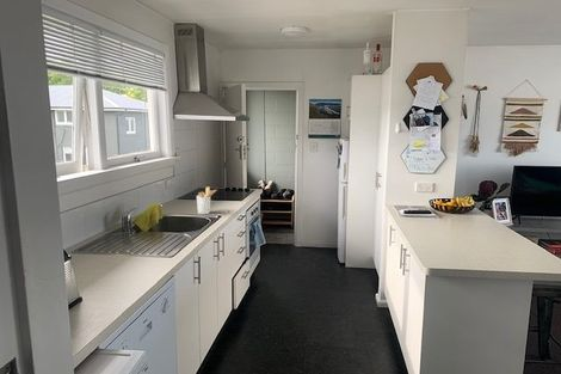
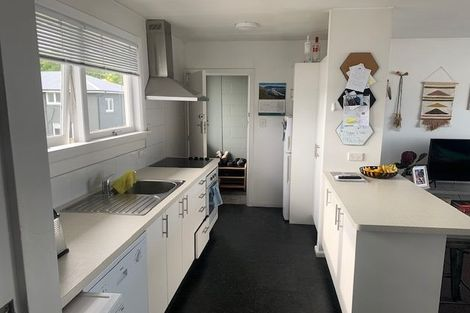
- utensil holder (206, 200)
